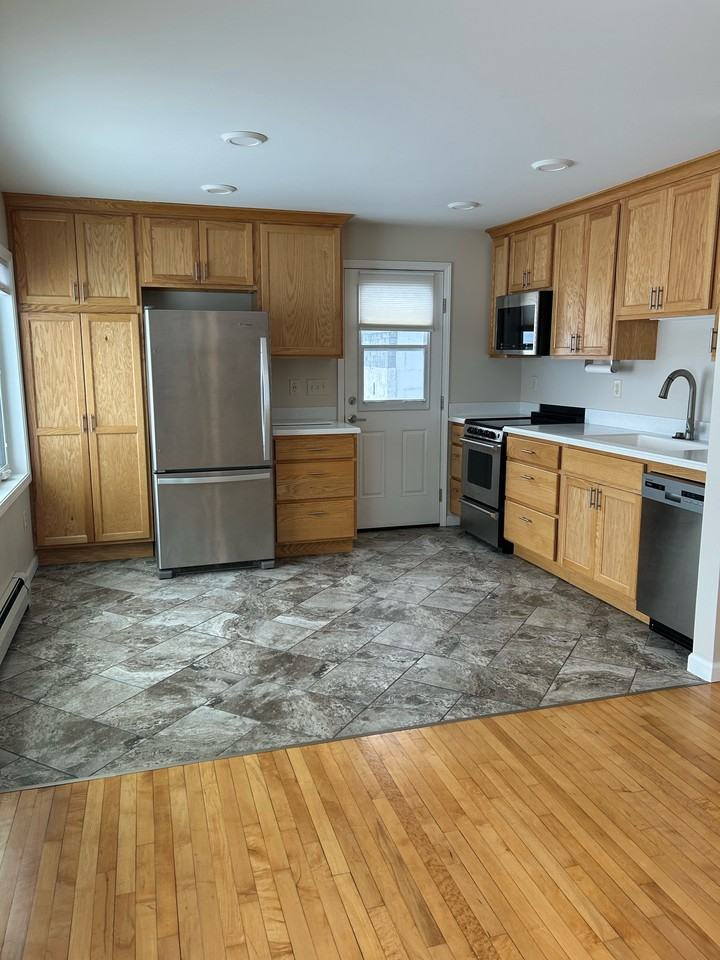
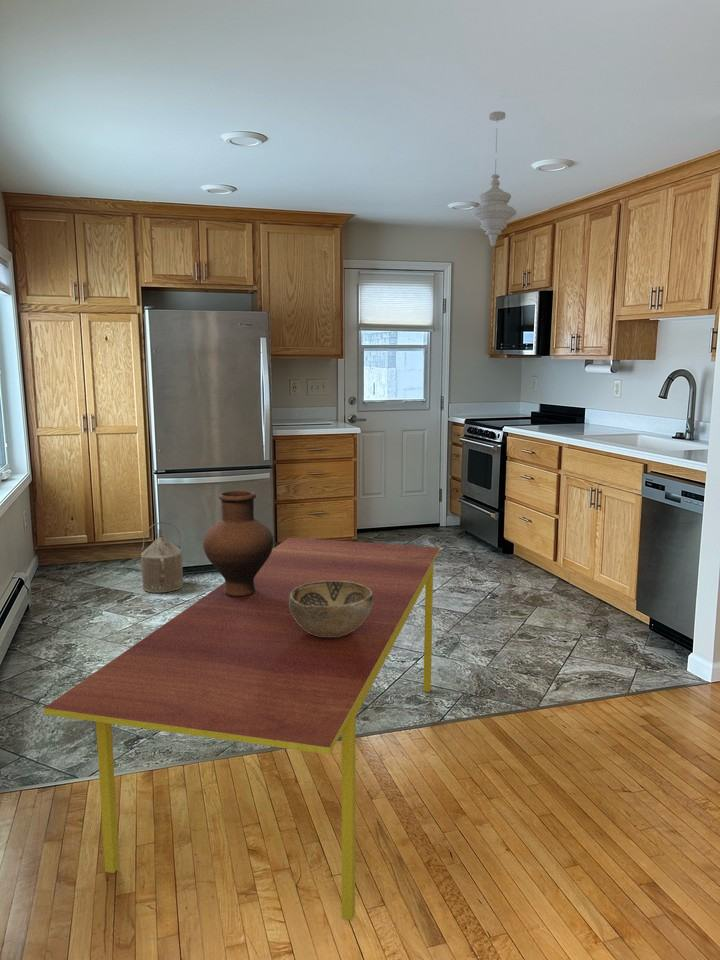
+ decorative bowl (331, 611)
+ vase (238, 542)
+ dining table (302, 683)
+ watering can (161, 556)
+ pendant light (495, 181)
